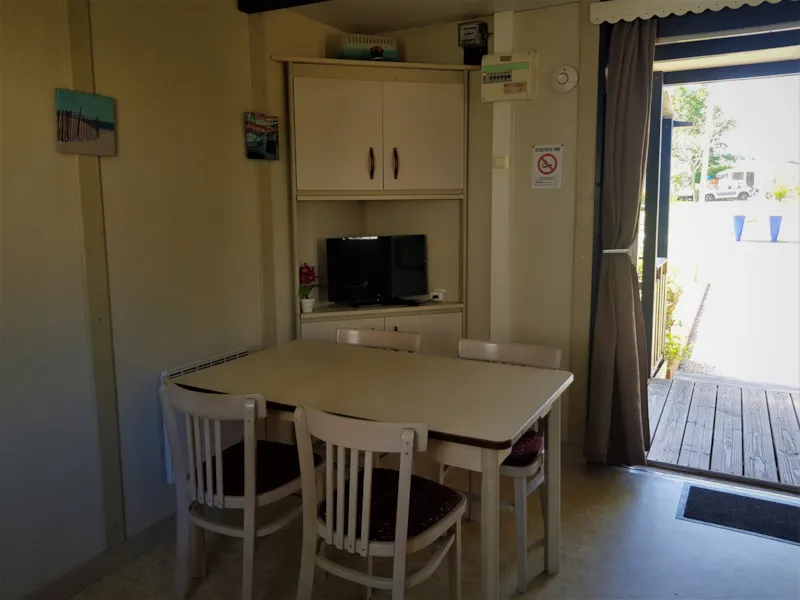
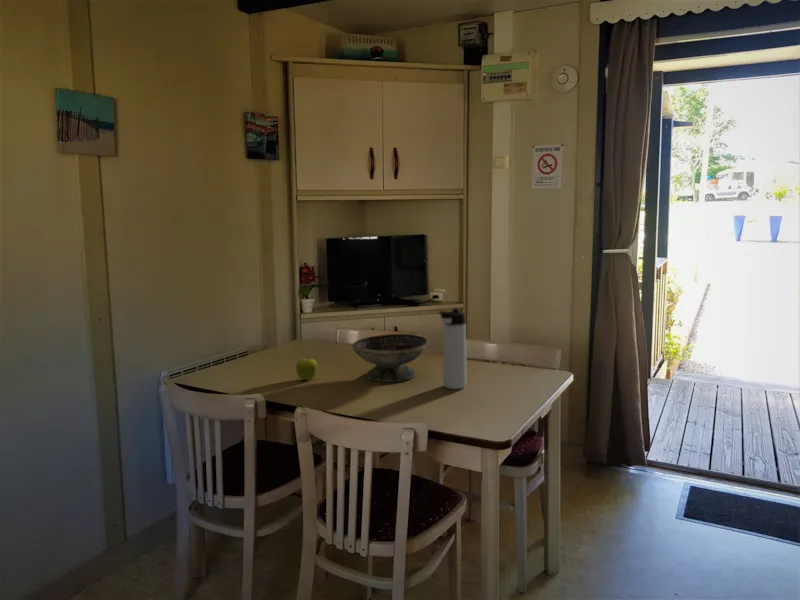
+ decorative bowl (390, 358)
+ thermos bottle (451, 348)
+ fruit (307, 368)
